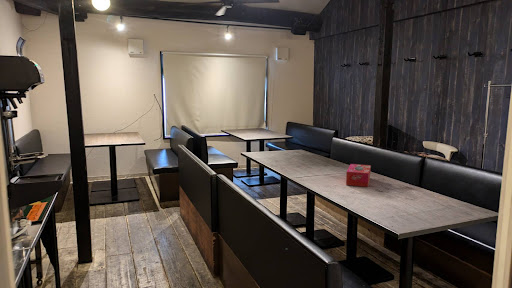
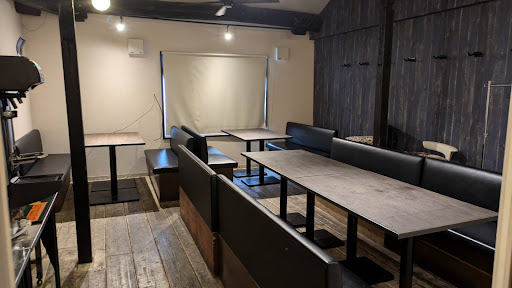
- tissue box (358, 174)
